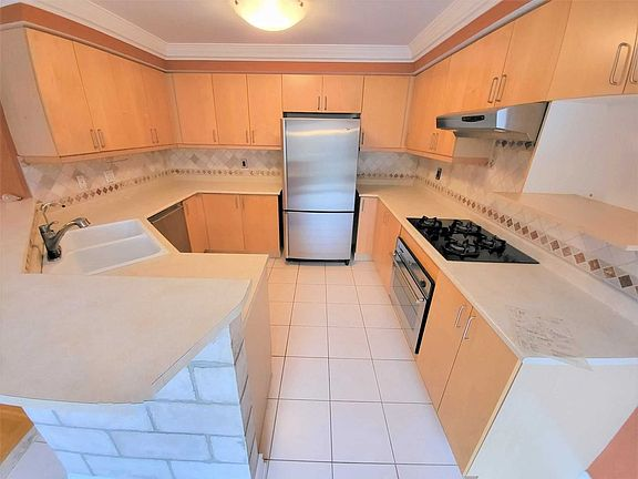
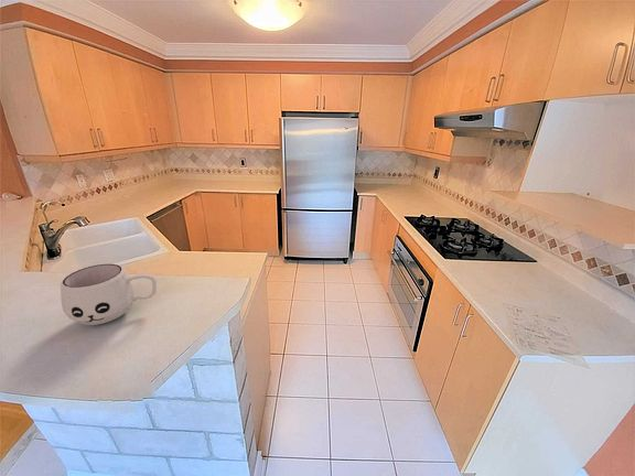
+ mug (112, 293)
